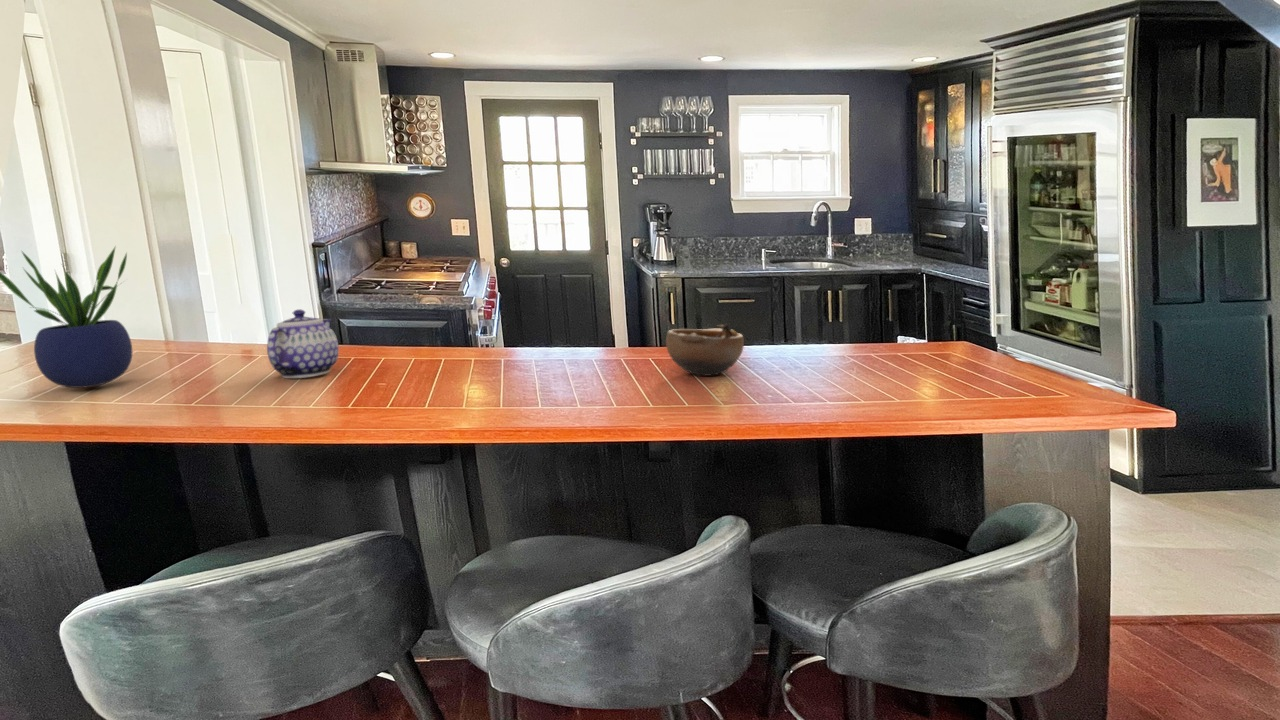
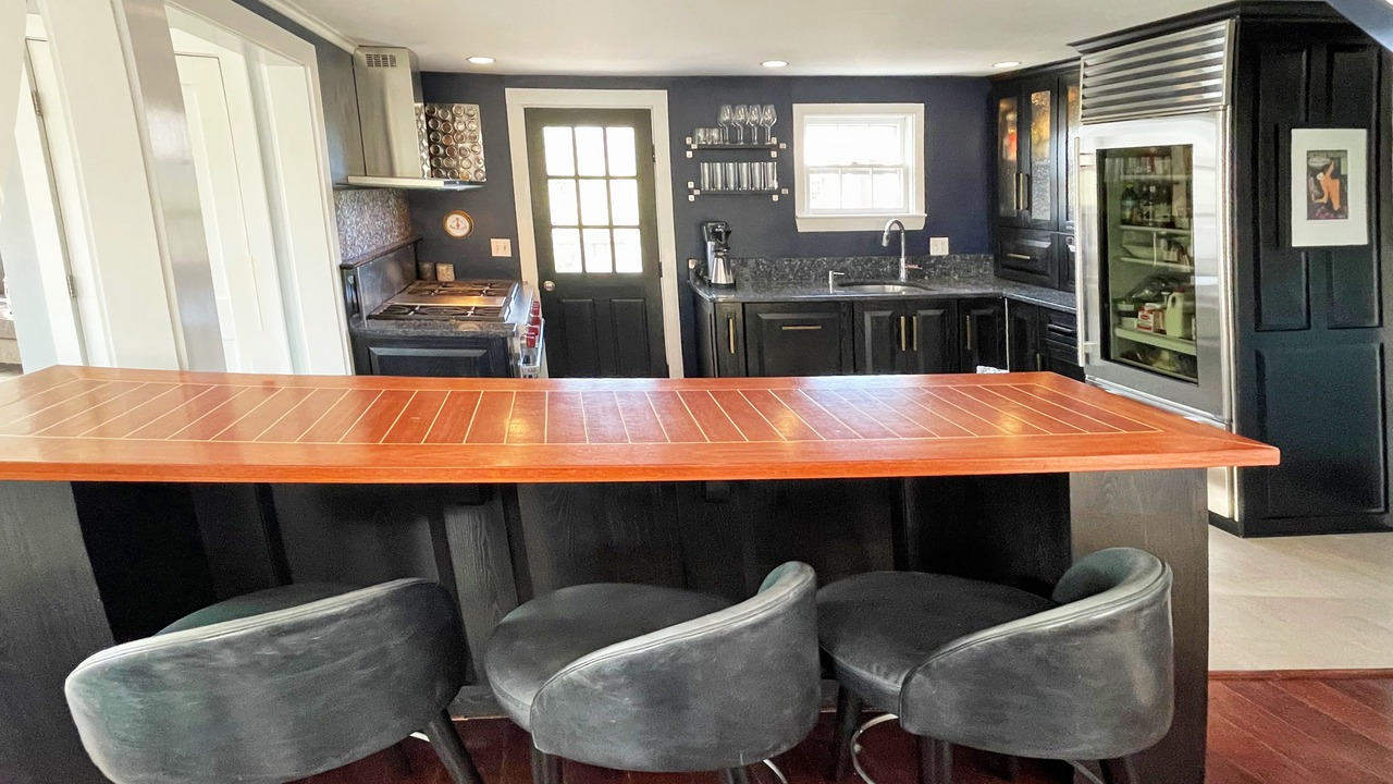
- potted plant (71, 317)
- teapot (302, 342)
- bowl (705, 347)
